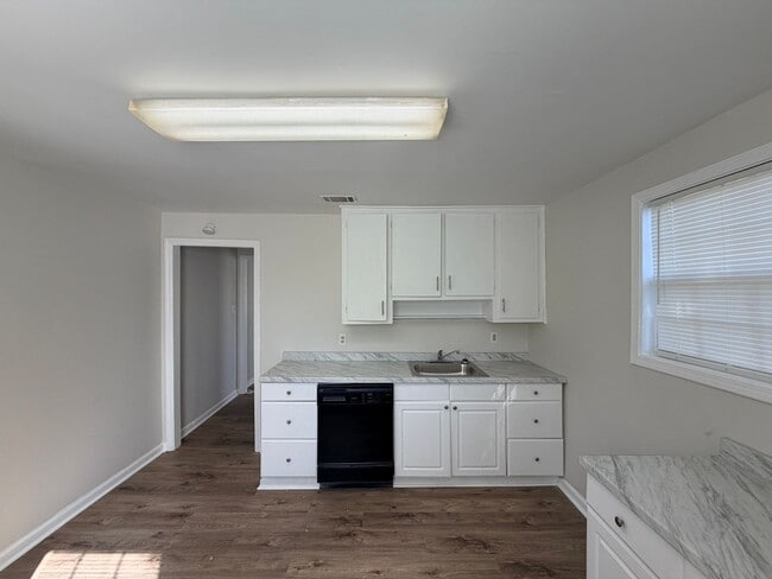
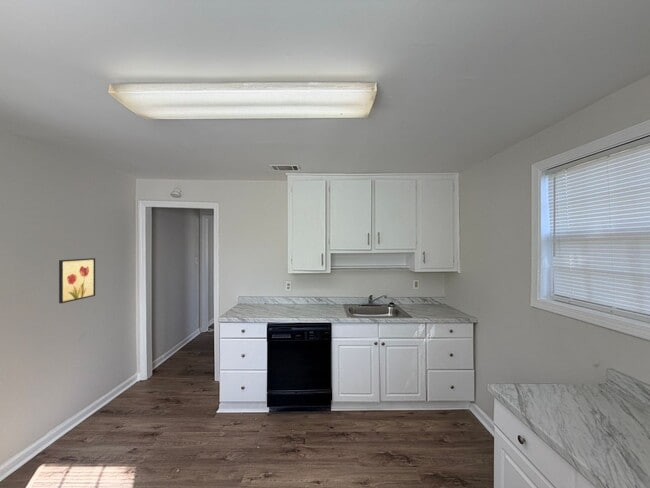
+ wall art (77, 279)
